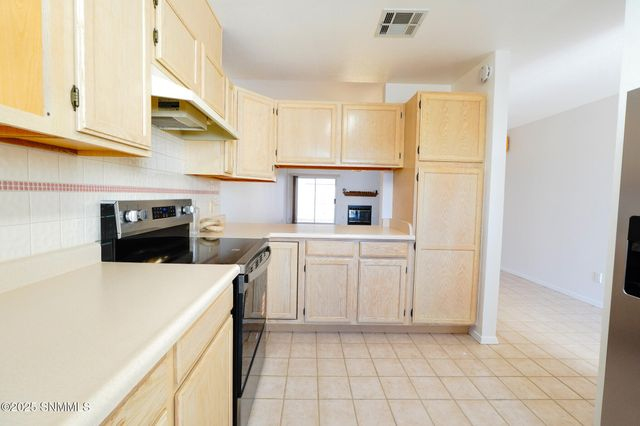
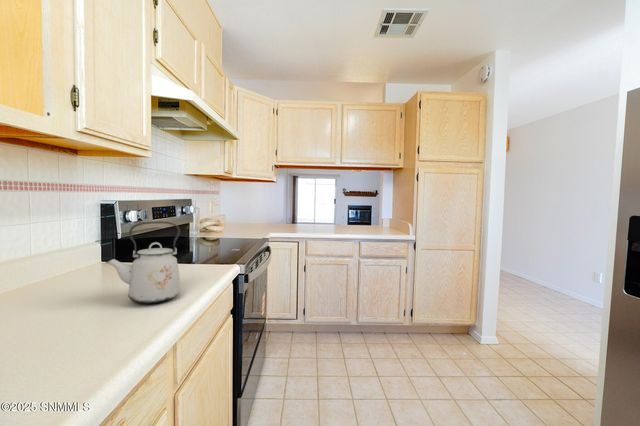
+ kettle (145, 261)
